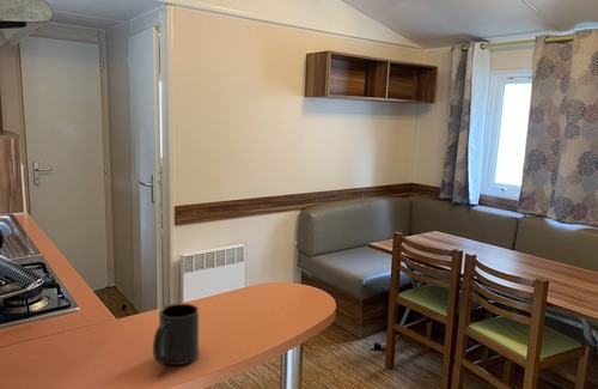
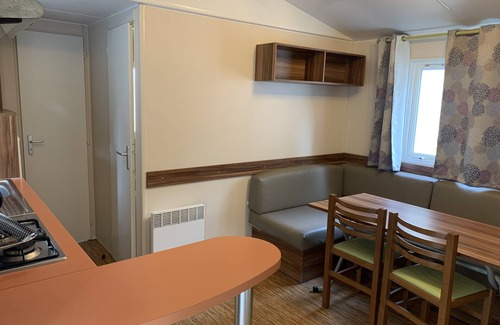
- mug (175, 336)
